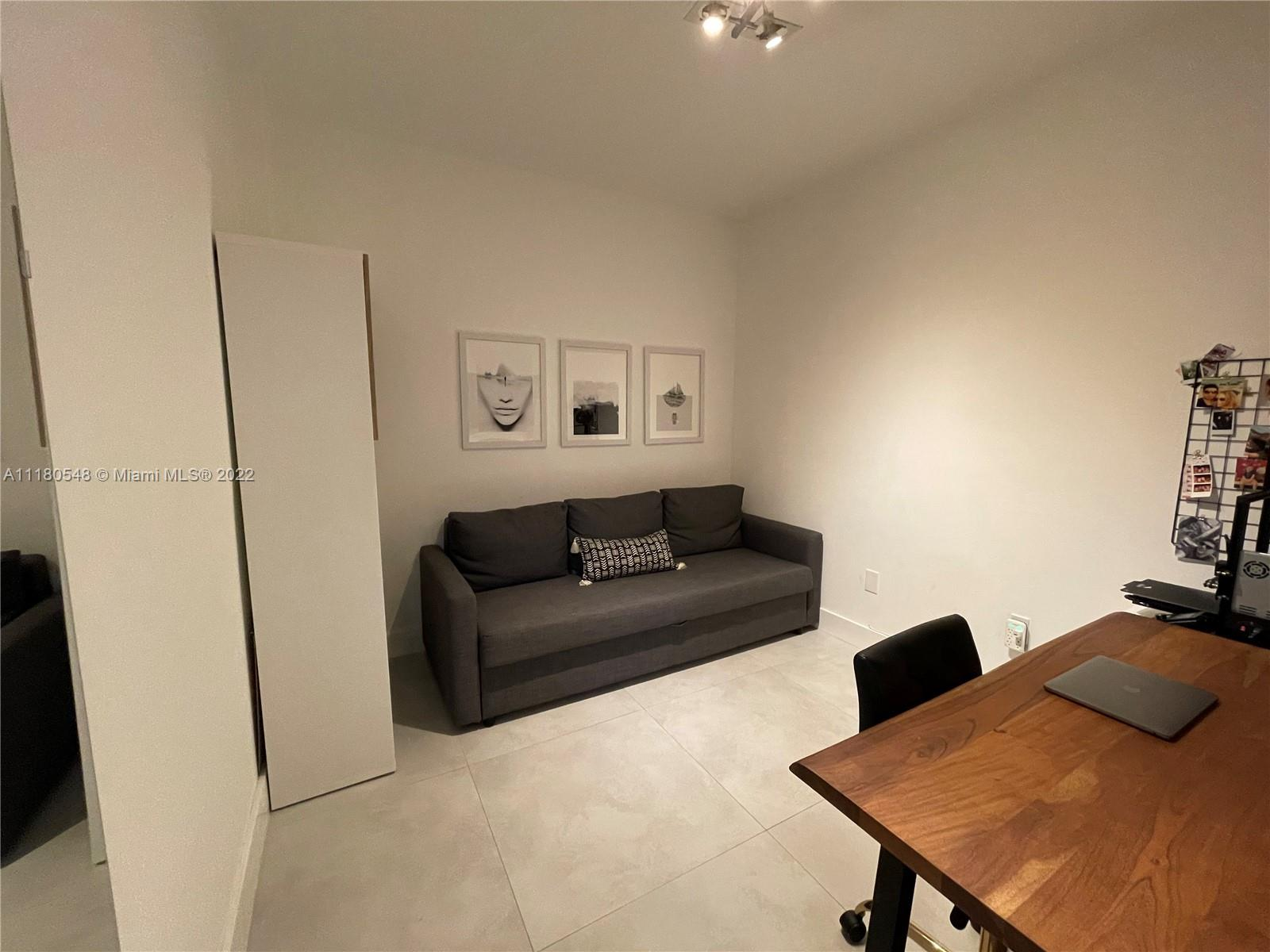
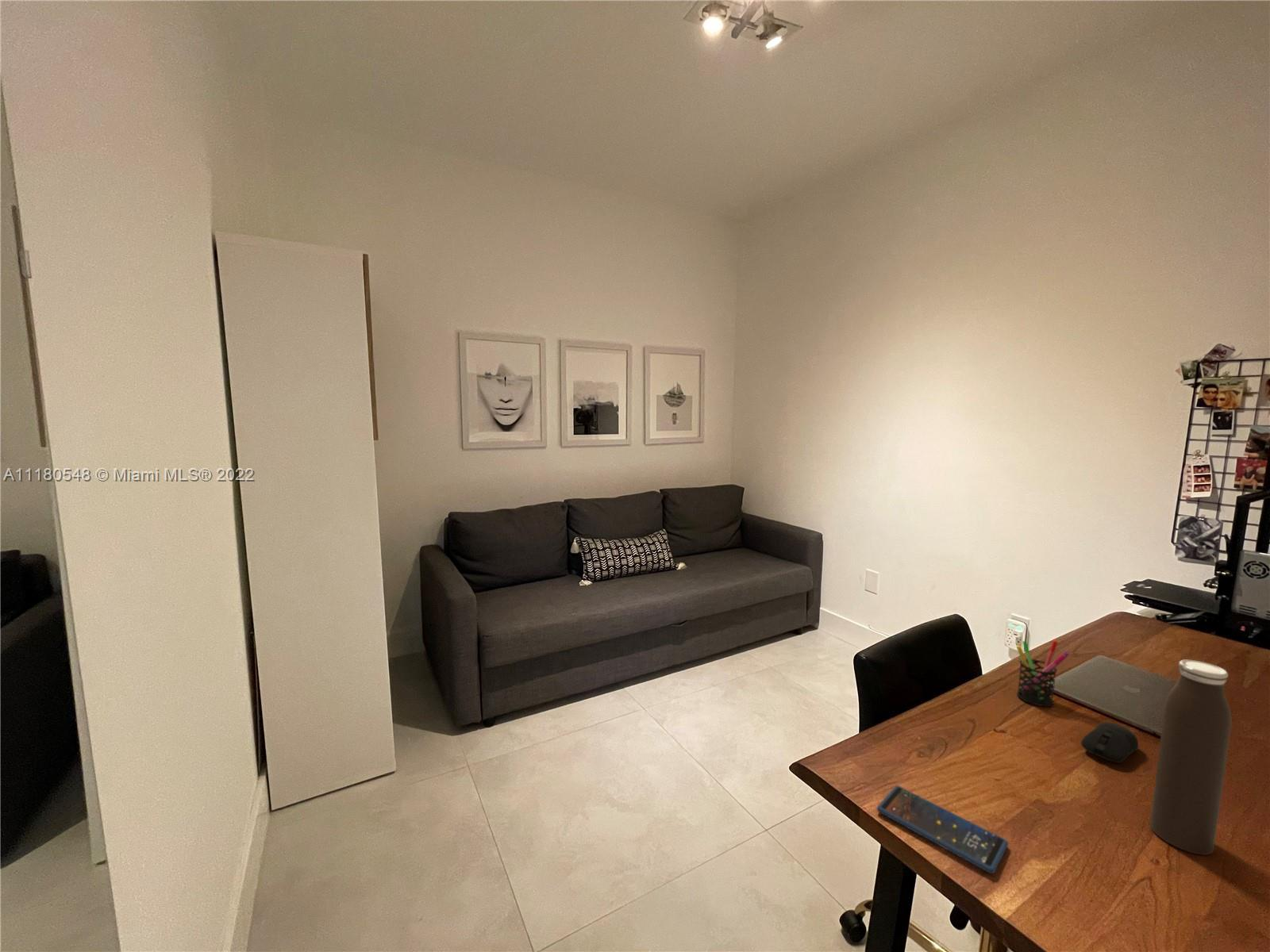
+ smartphone (939, 825)
+ computer mouse (1111, 739)
+ pen holder (1037, 668)
+ water bottle (1191, 753)
